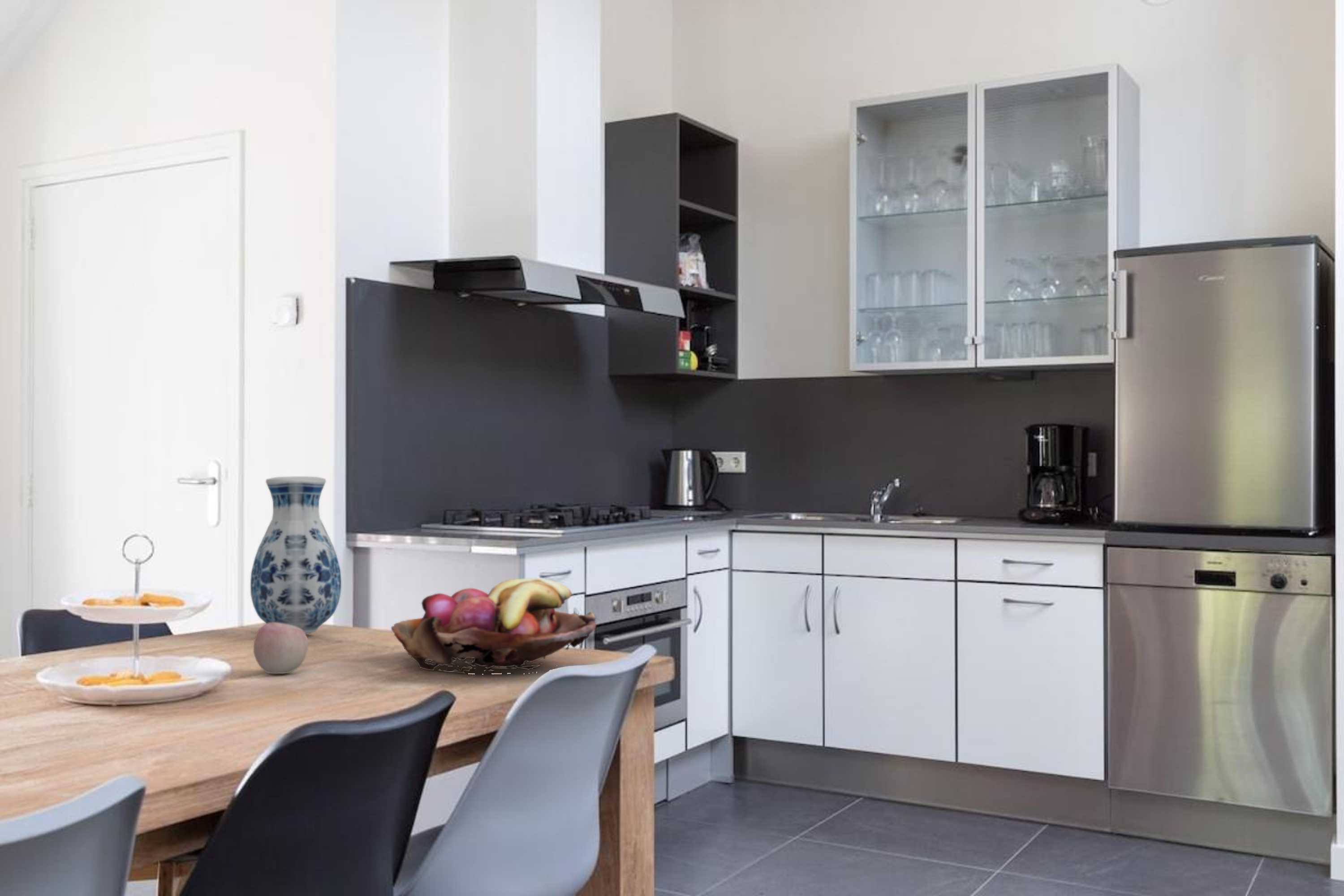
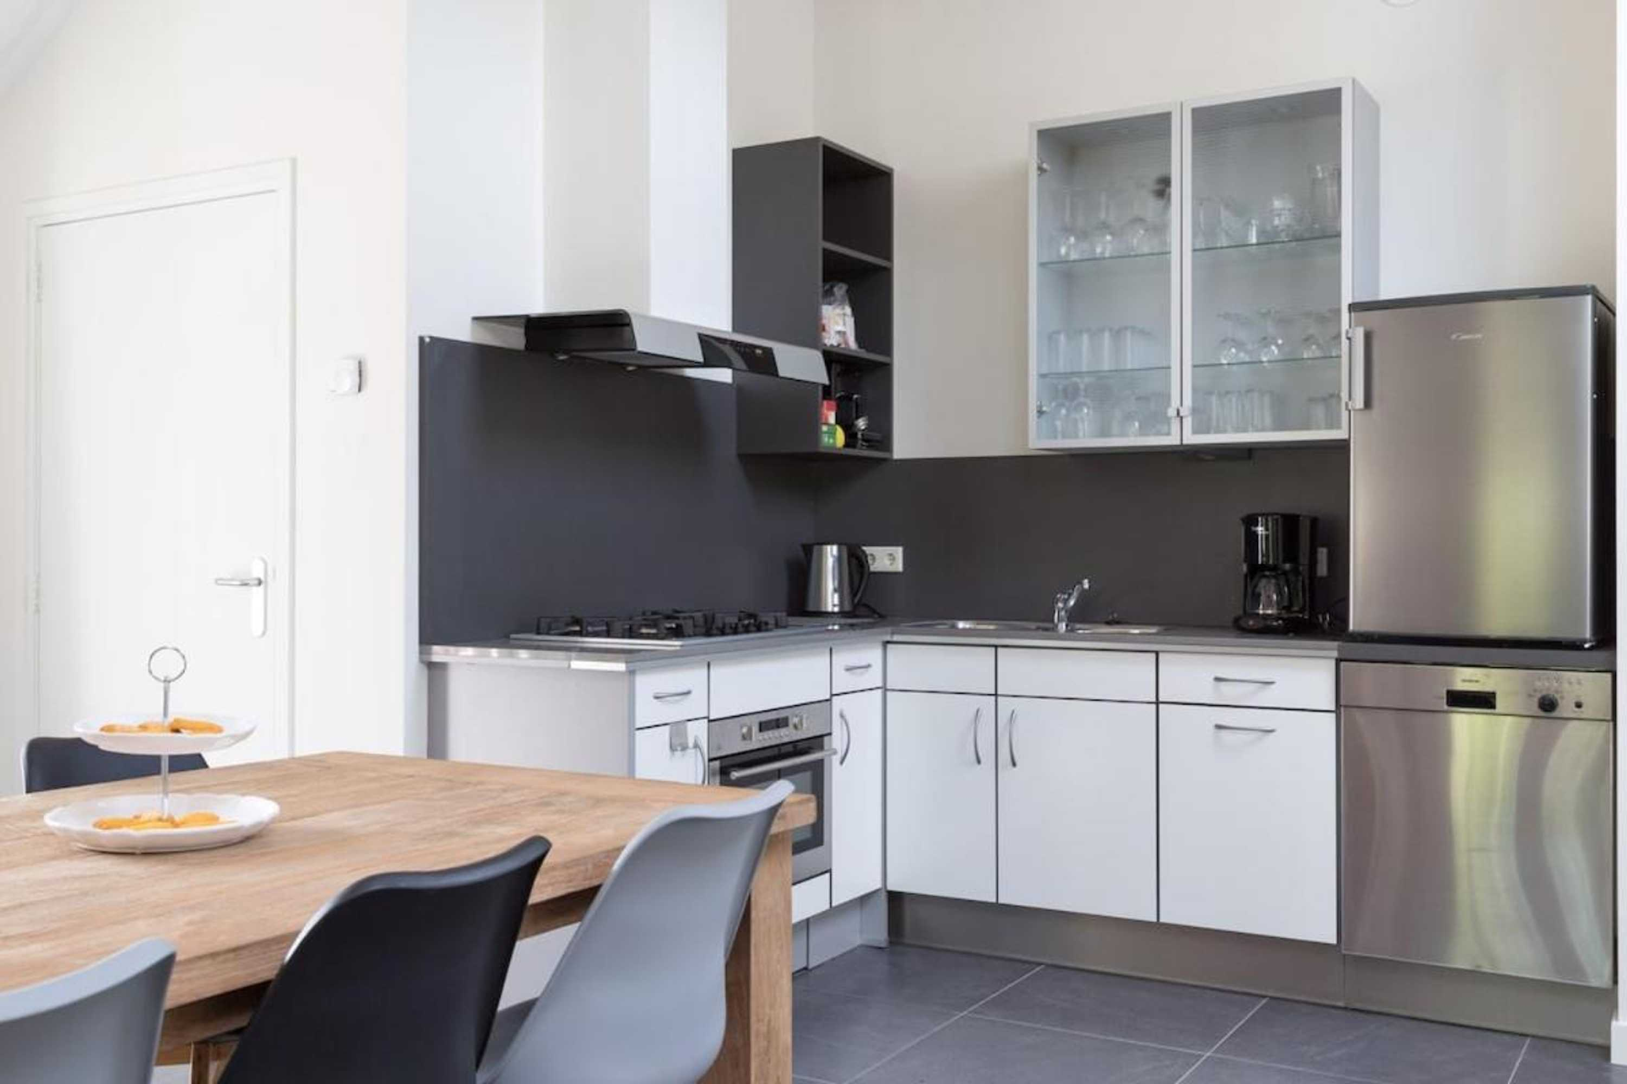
- apple (281, 647)
- vase (296, 556)
- fruit basket (496, 622)
